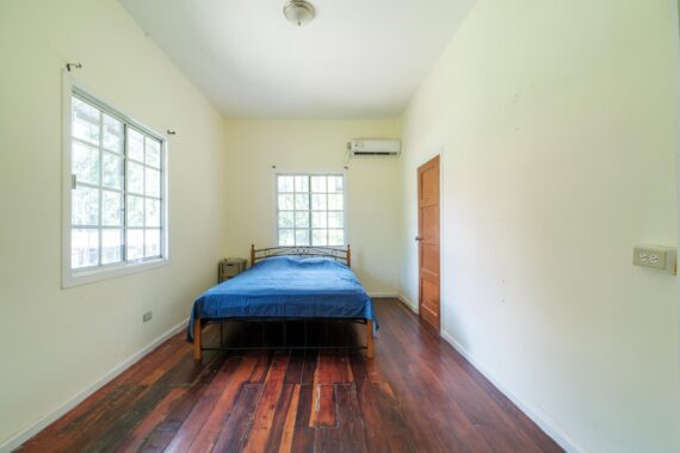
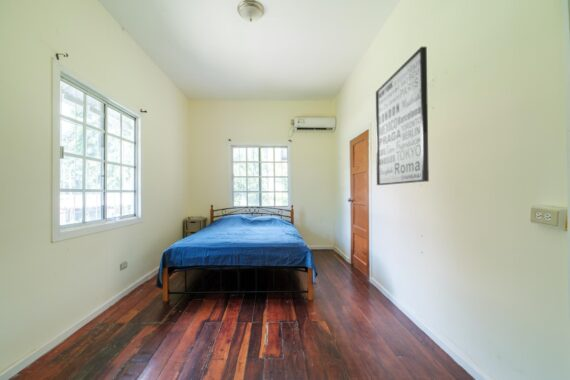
+ wall art (397, 128)
